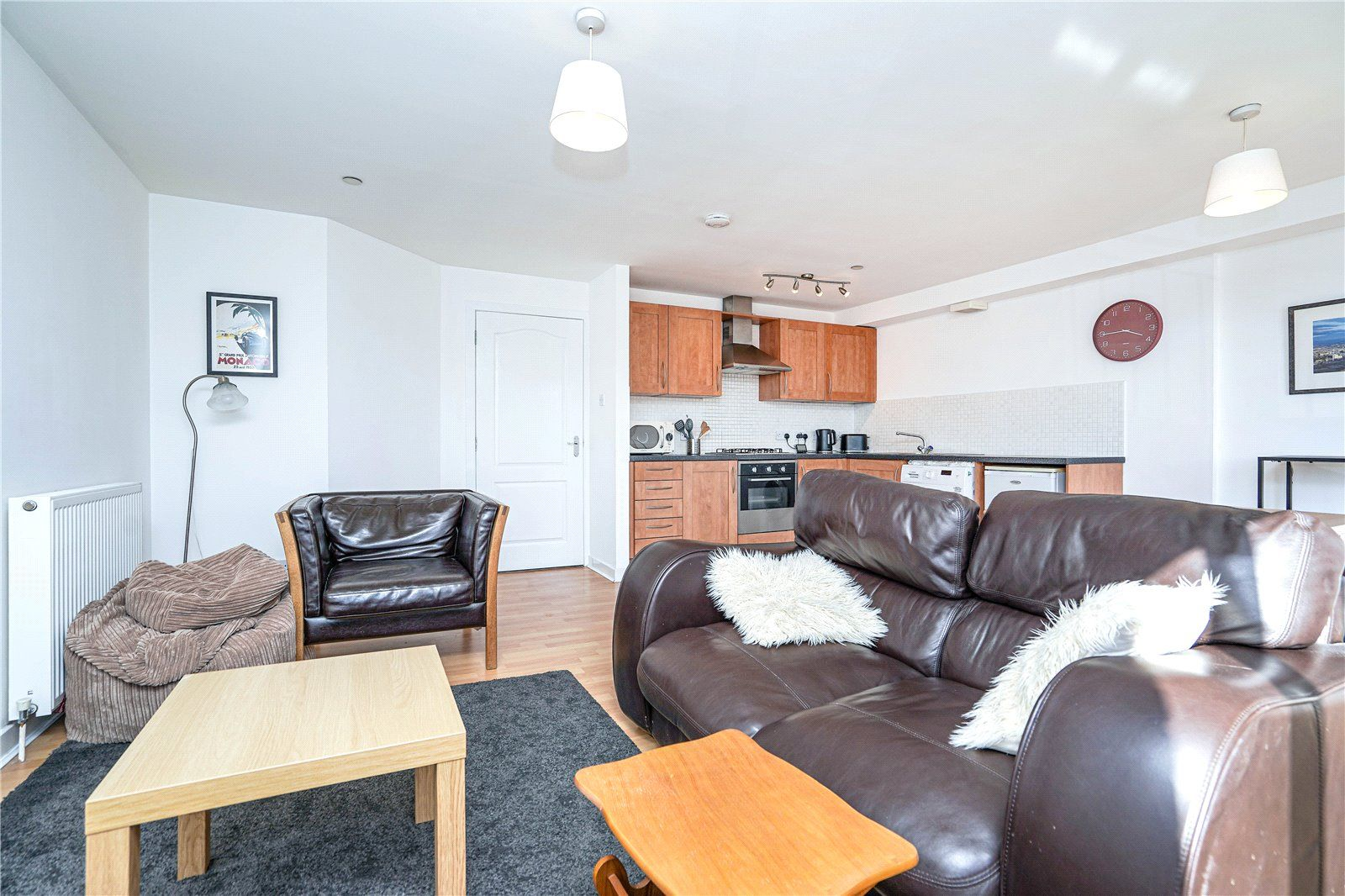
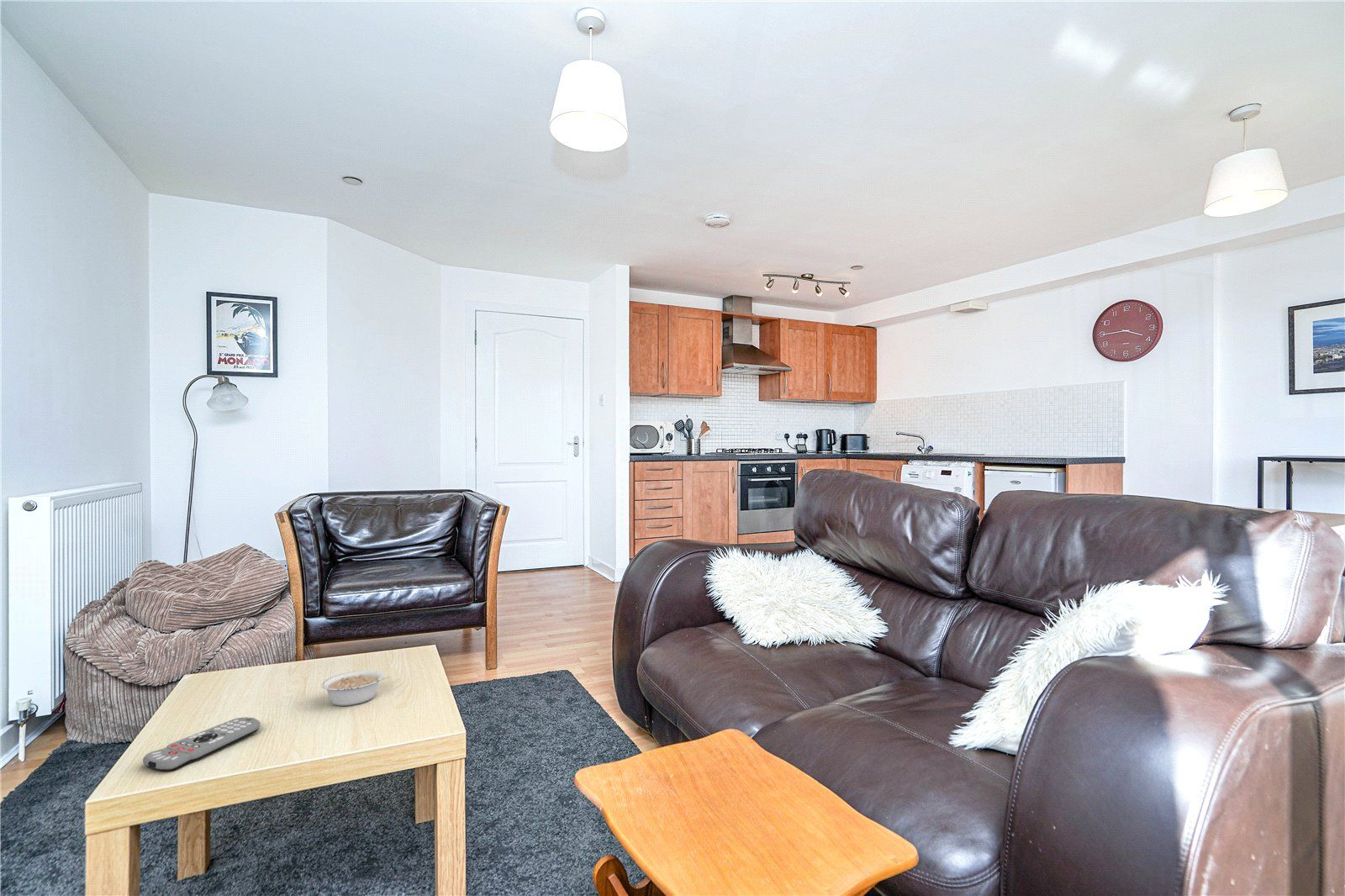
+ legume (356, 687)
+ remote control (207, 742)
